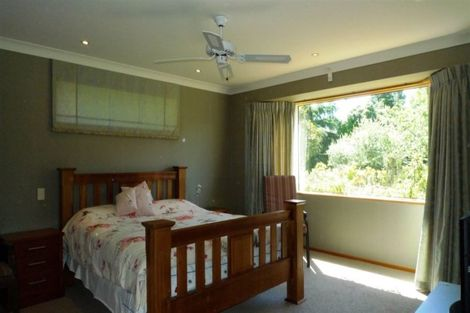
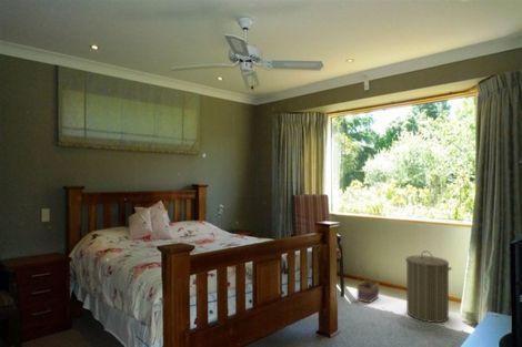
+ basket (368, 284)
+ laundry hamper (426, 283)
